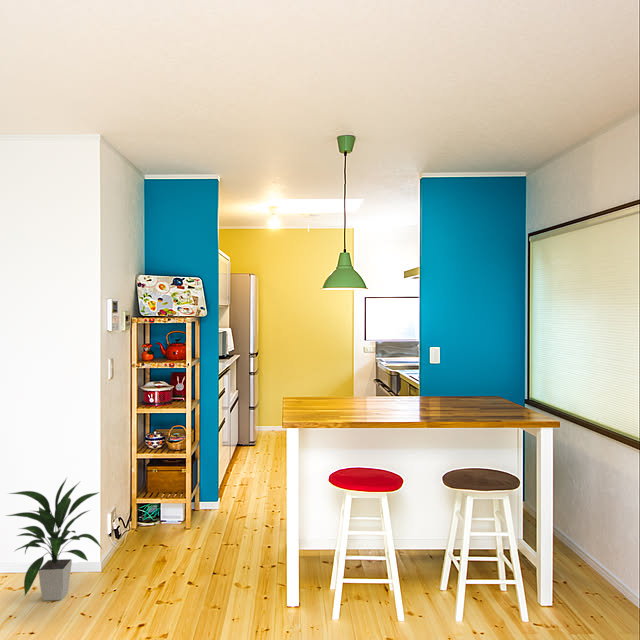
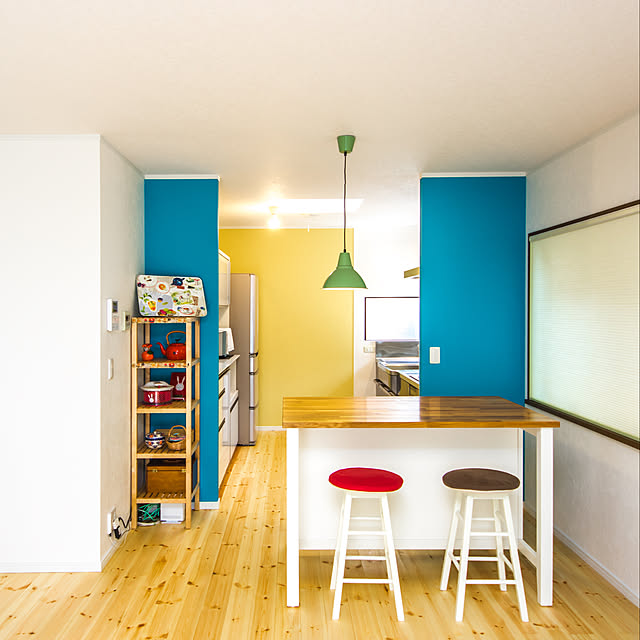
- indoor plant (51, 538)
